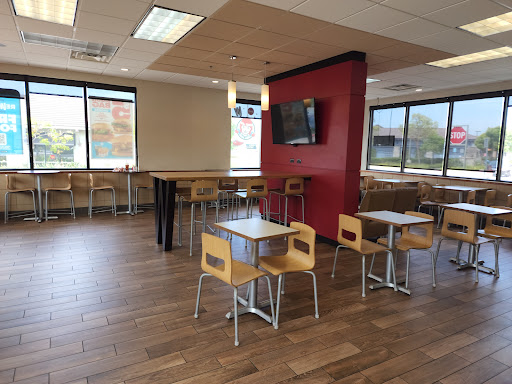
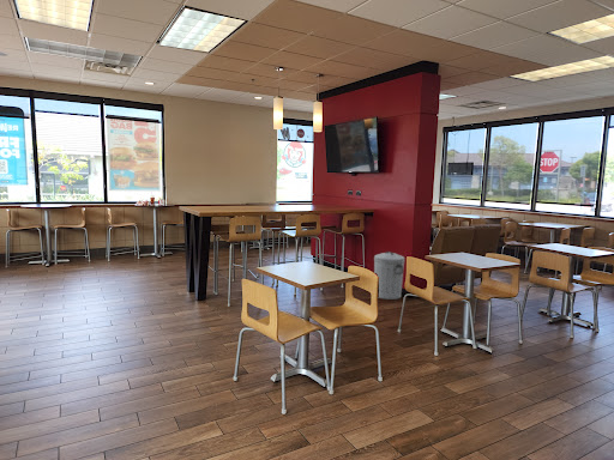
+ trash can (389, 273)
